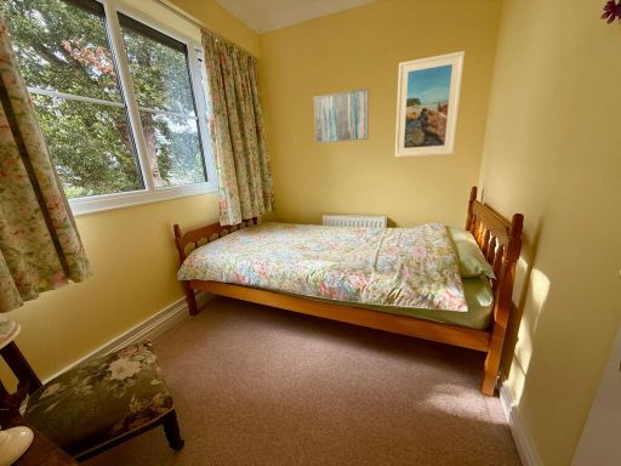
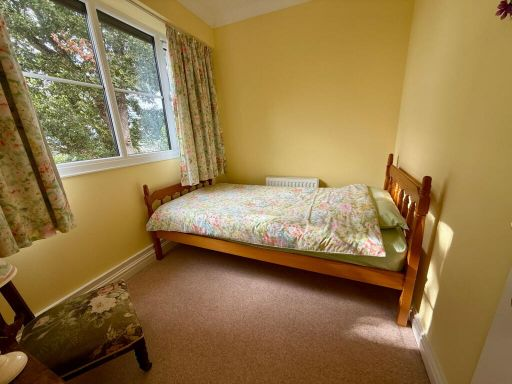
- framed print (426, 108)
- wall art (340, 118)
